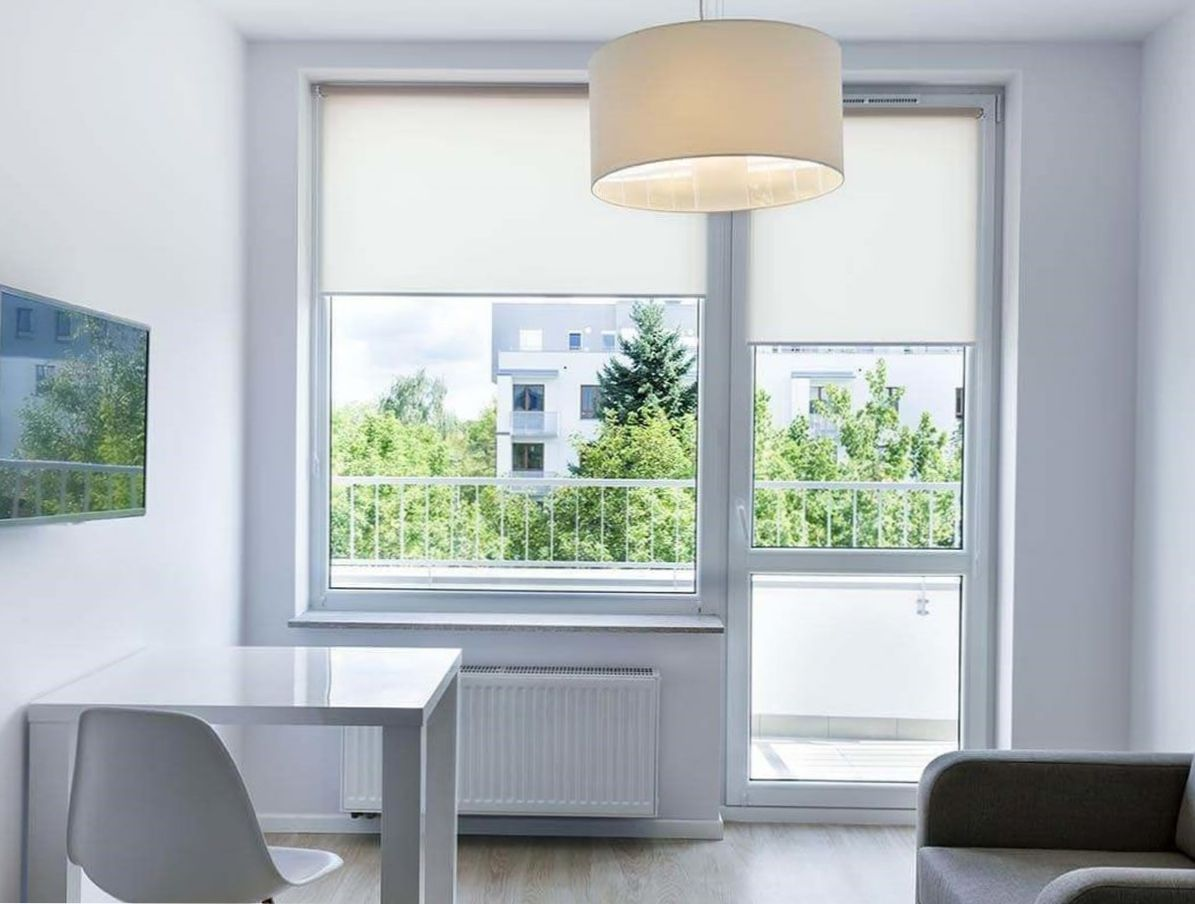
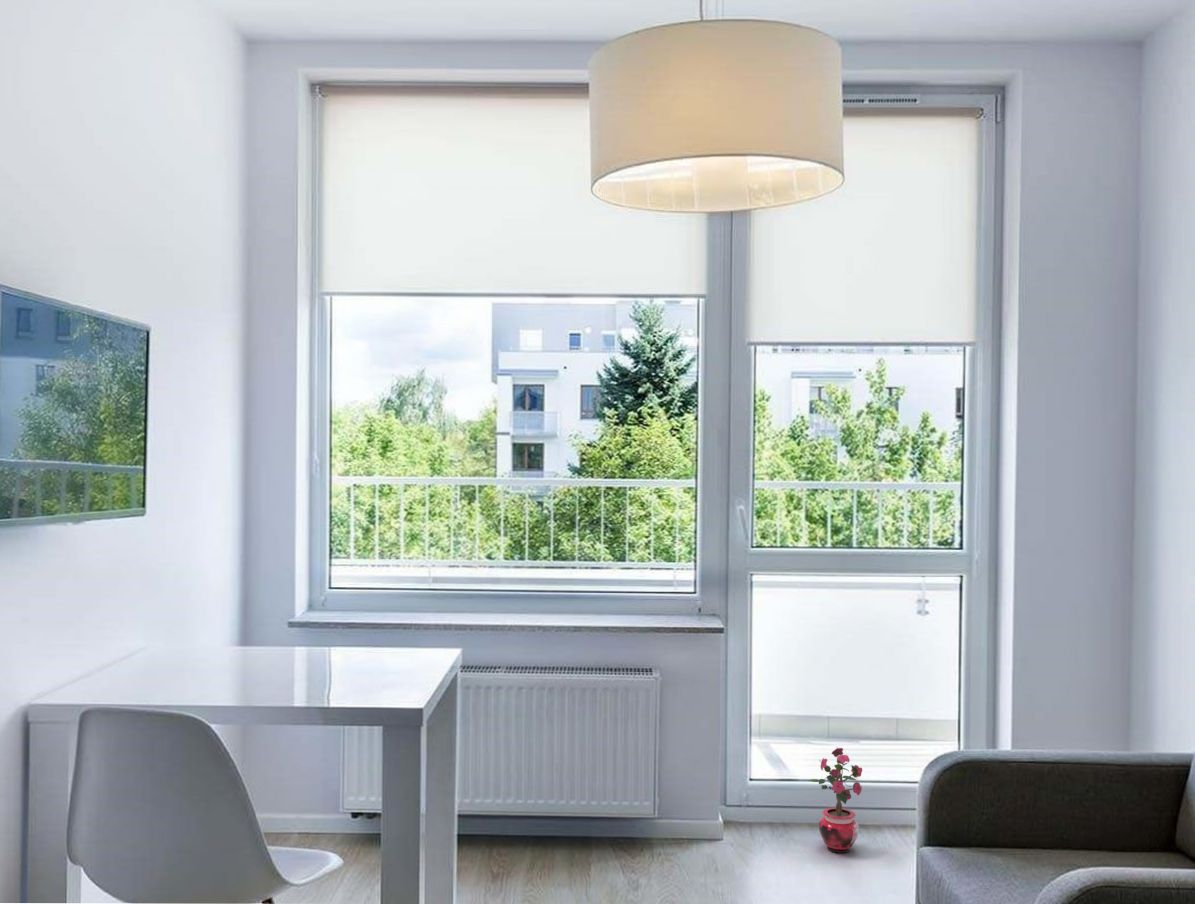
+ potted plant (836, 797)
